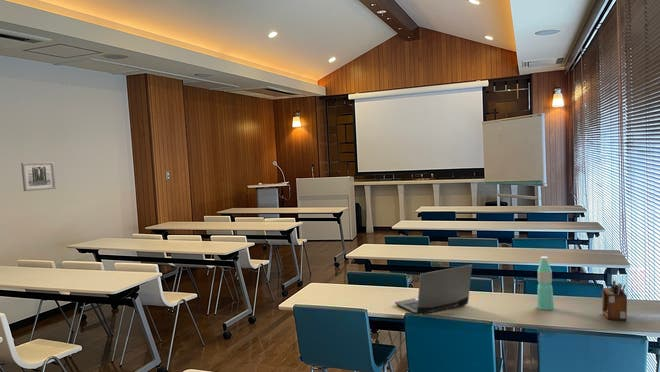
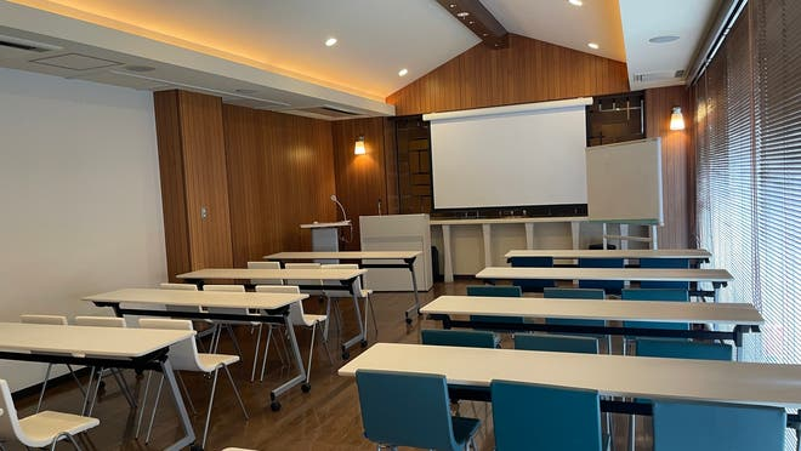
- water bottle (544, 282)
- laptop computer (432, 285)
- desk organizer (614, 299)
- wall art (39, 176)
